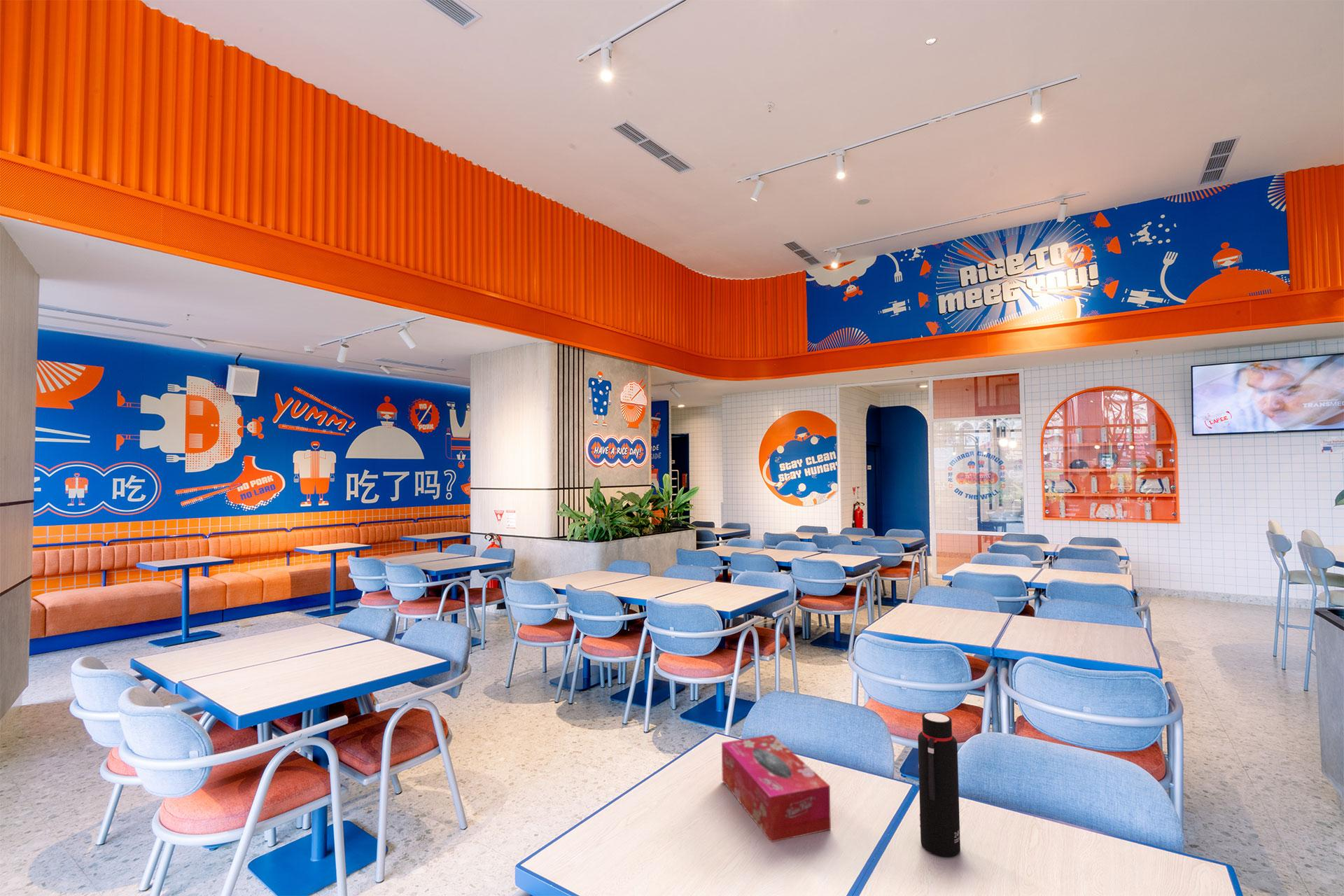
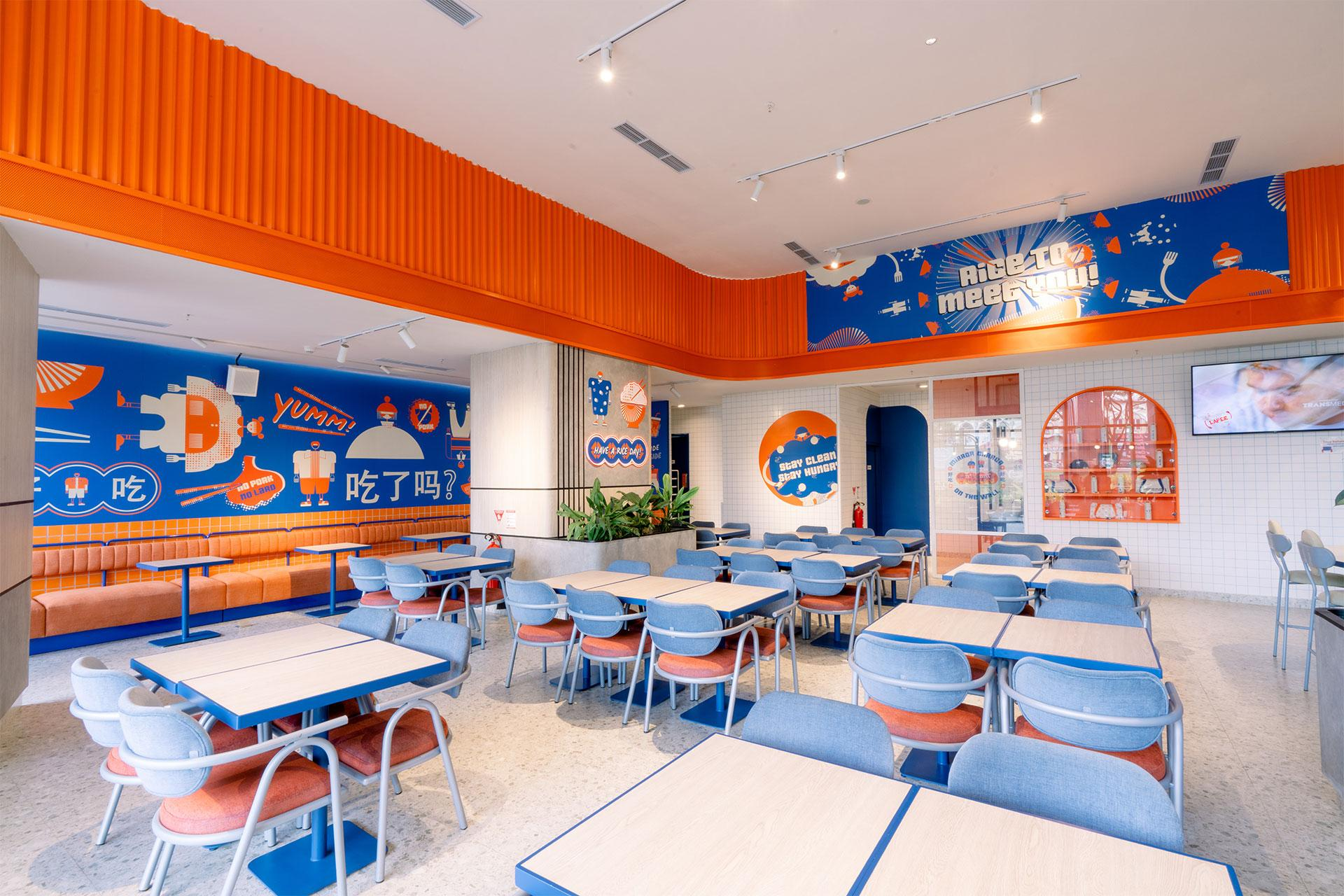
- tissue box (771, 783)
- water bottle (937, 783)
